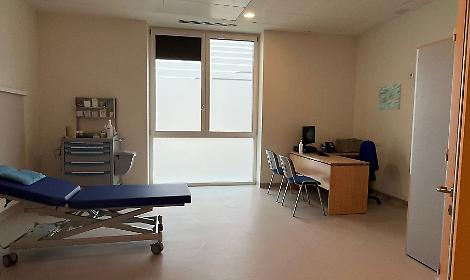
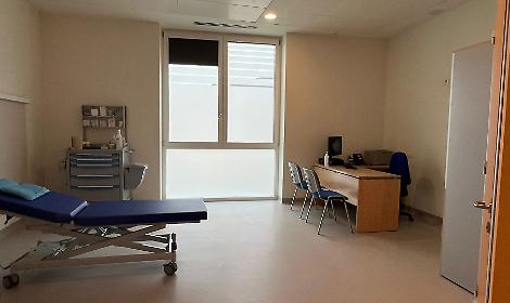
- wall art (389, 97)
